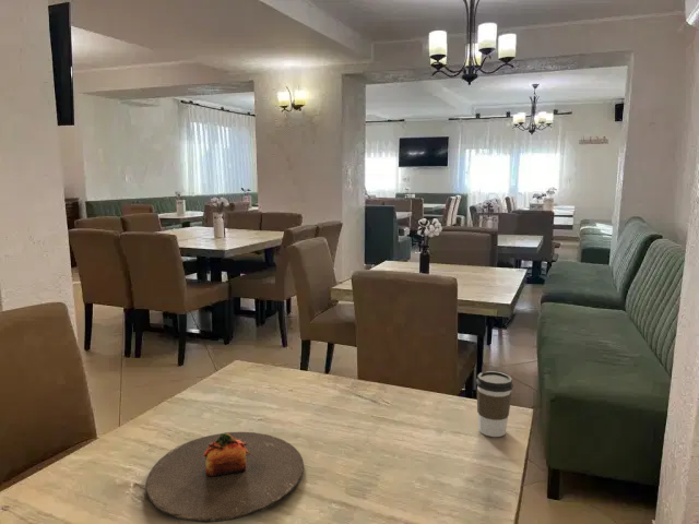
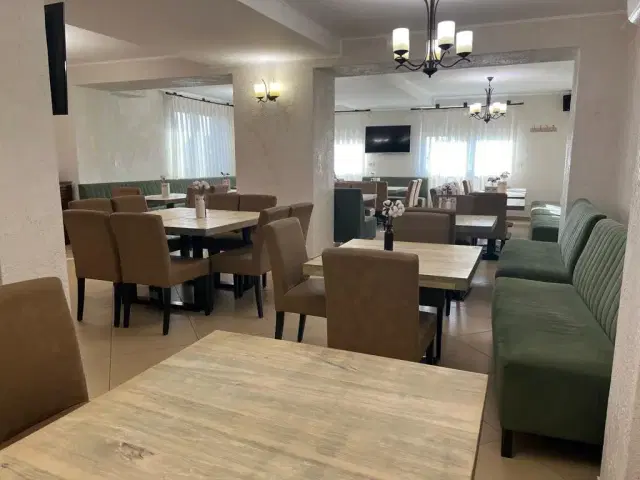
- plate (226, 453)
- coffee cup (493, 404)
